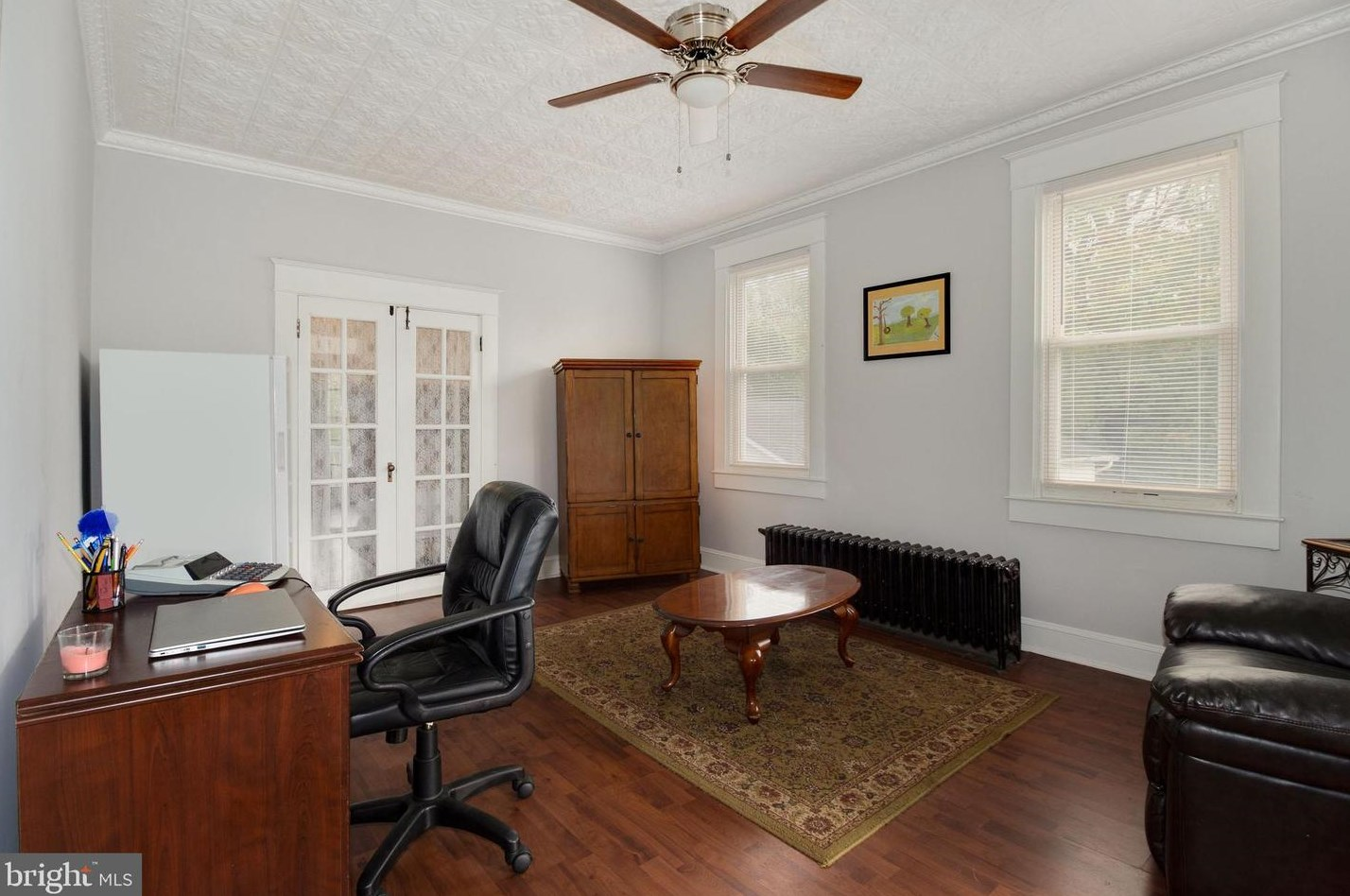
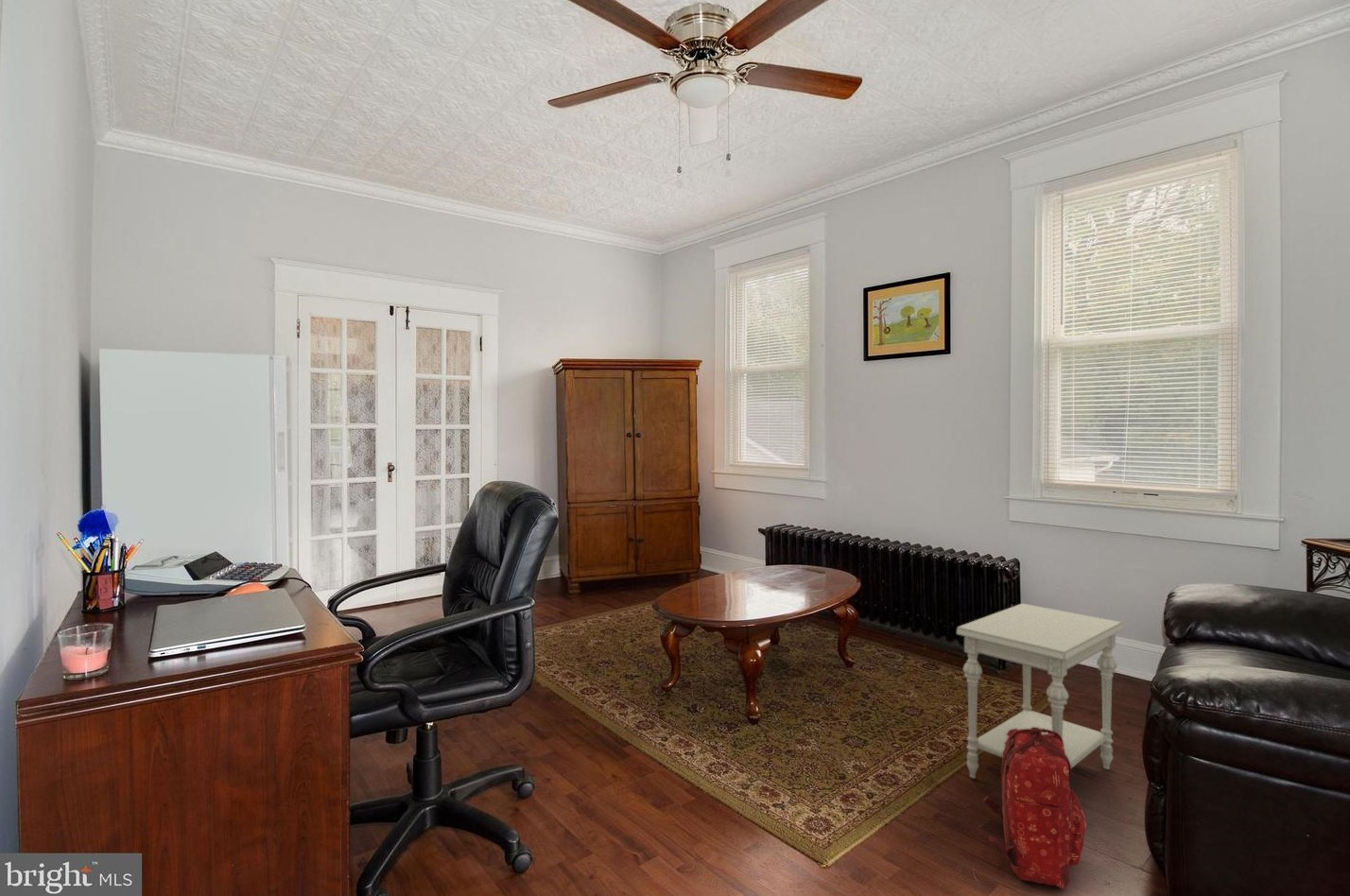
+ side table (1047, 695)
+ backpack (1027, 792)
